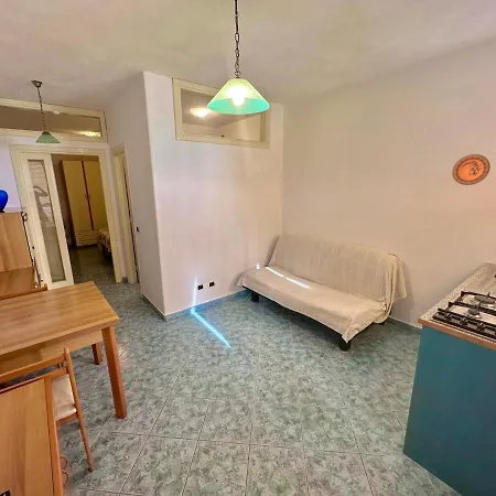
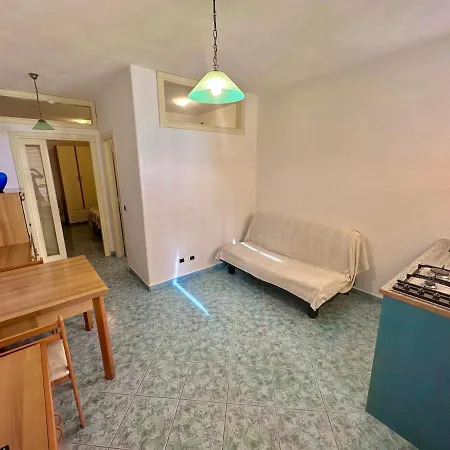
- decorative plate (470, 170)
